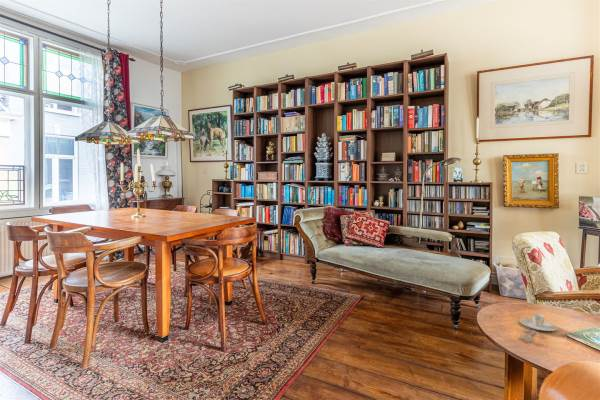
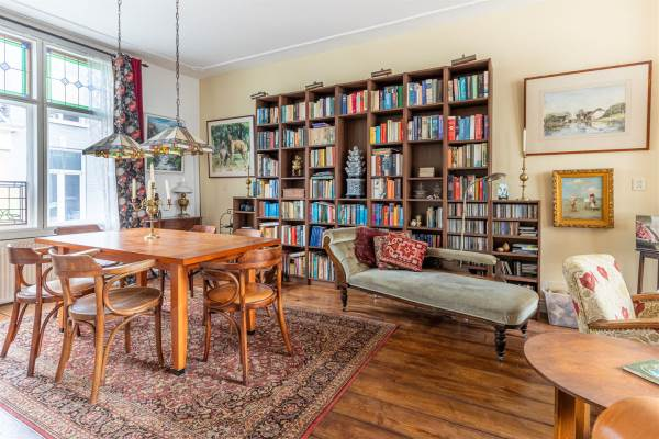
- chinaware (534, 325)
